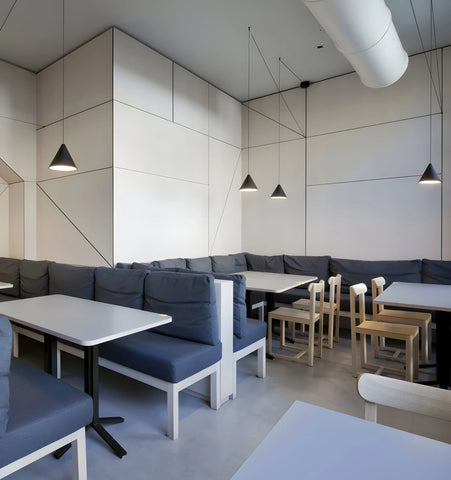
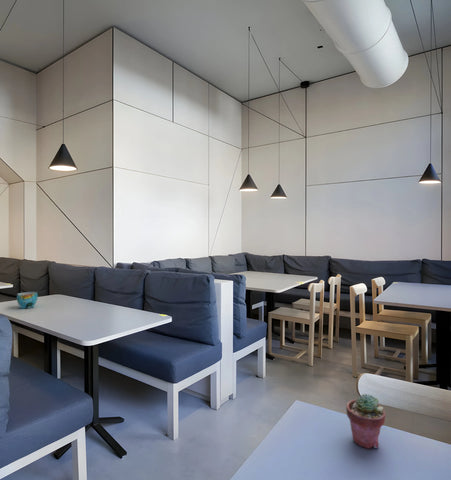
+ cup (27, 300)
+ potted succulent (365, 418)
